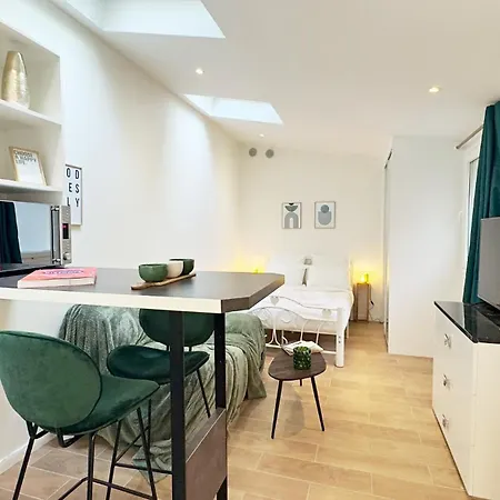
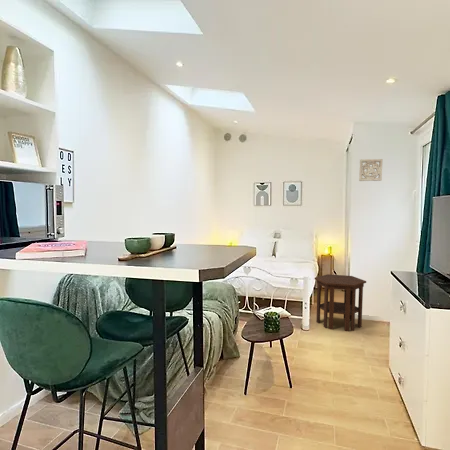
+ side table (339, 302)
+ wall ornament (370, 170)
